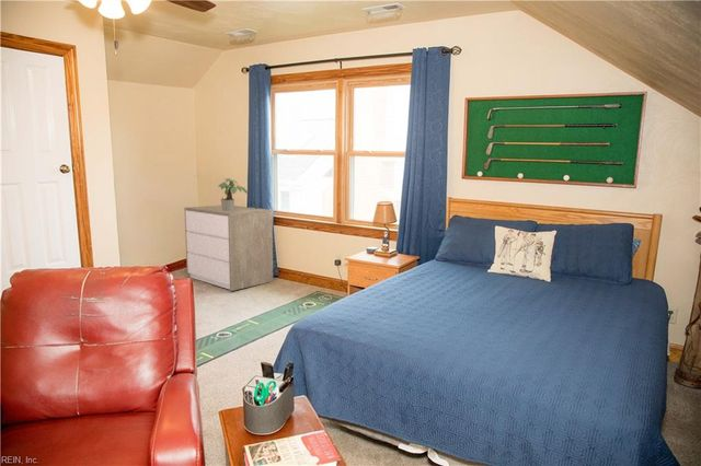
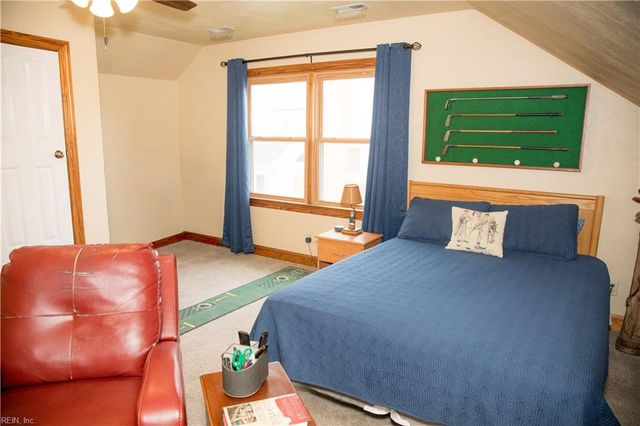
- potted plant (230, 194)
- dresser (228, 244)
